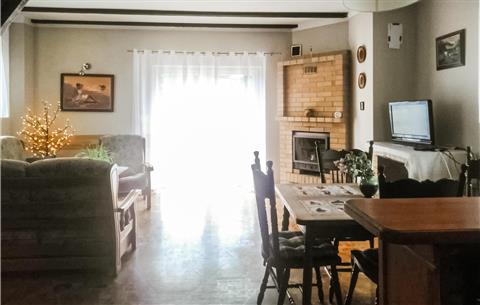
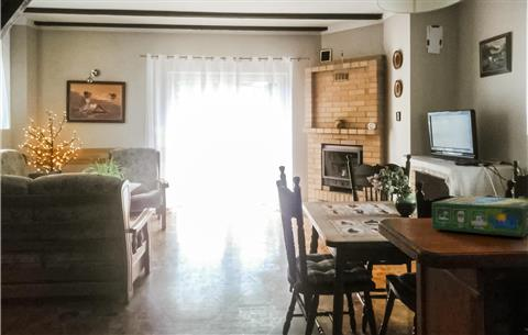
+ board game (487, 214)
